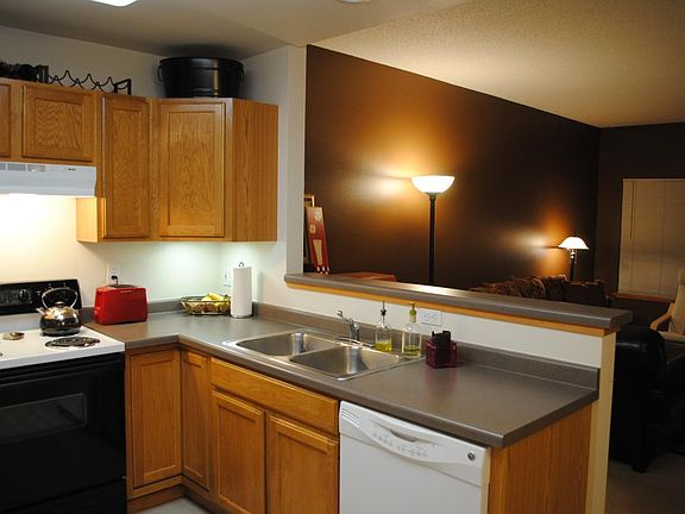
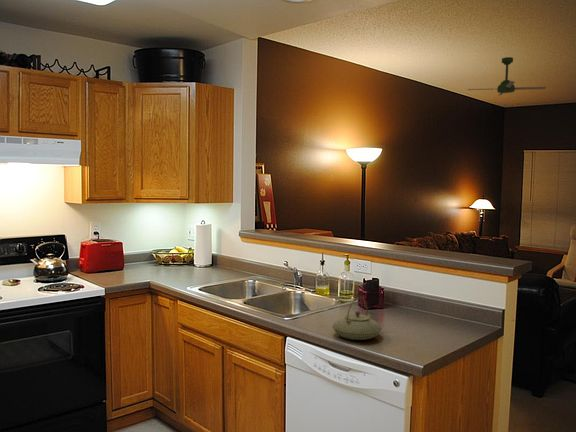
+ teapot (359, 316)
+ ceiling fan (506, 75)
